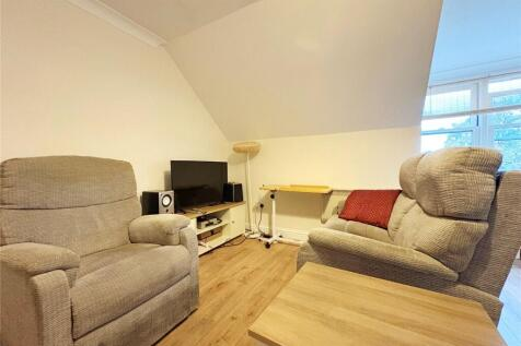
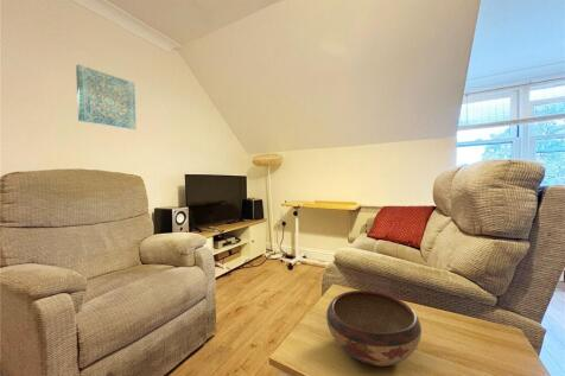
+ decorative bowl (370, 327)
+ wall art (108, 100)
